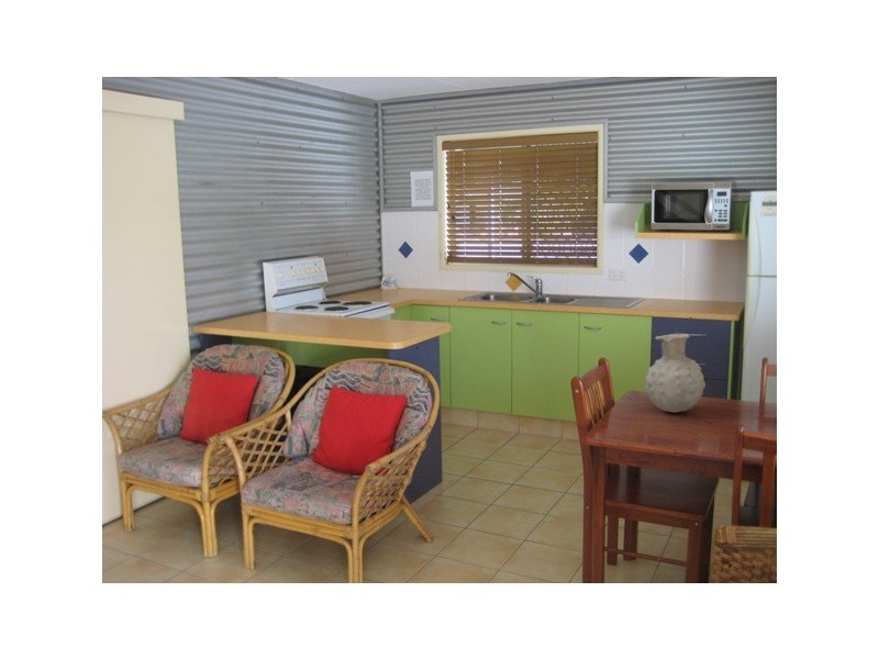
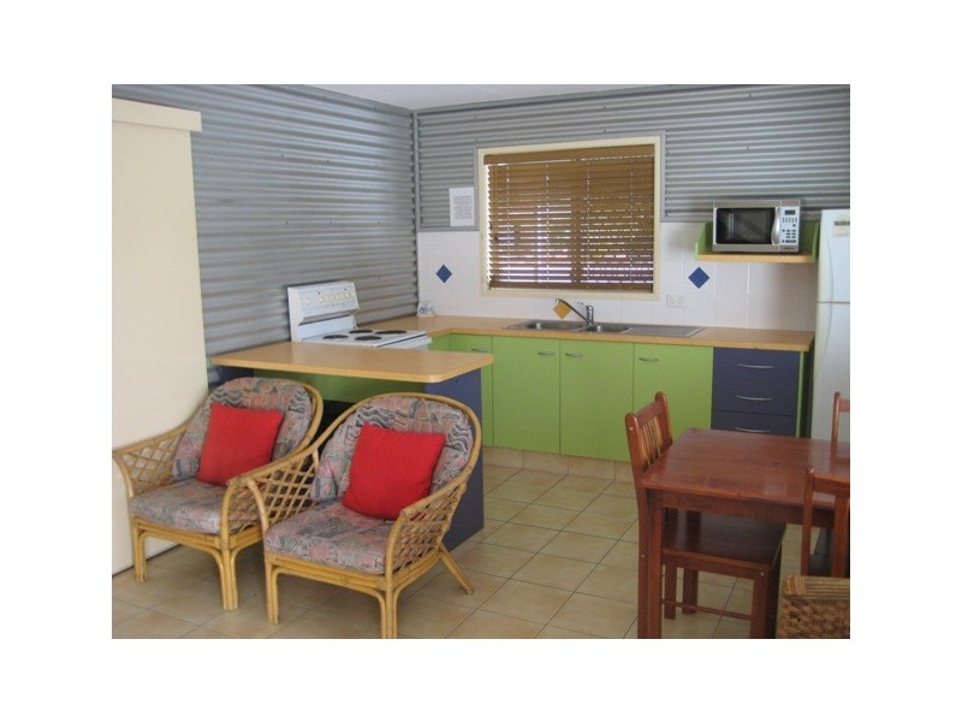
- vase (675, 372)
